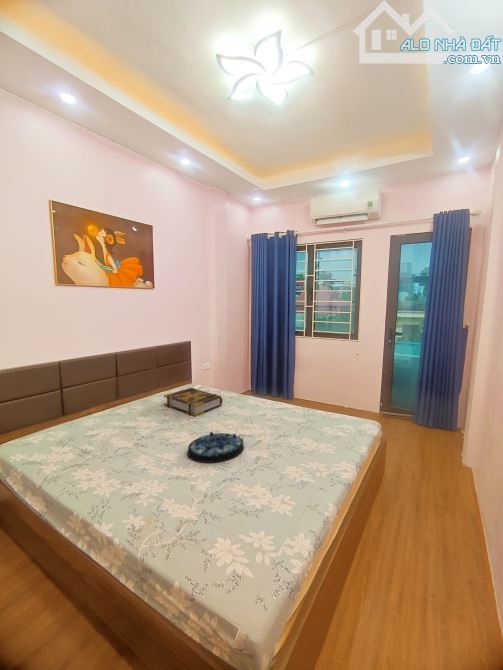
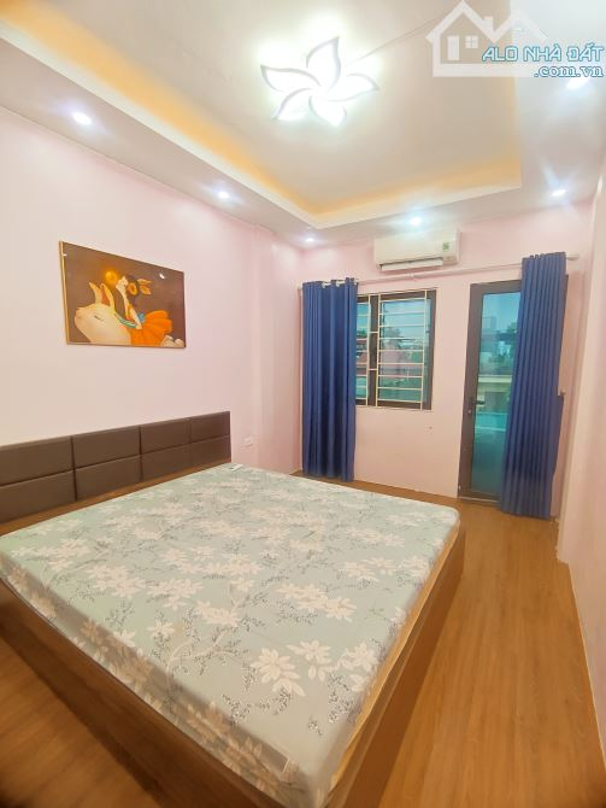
- book (193, 399)
- serving tray (216, 443)
